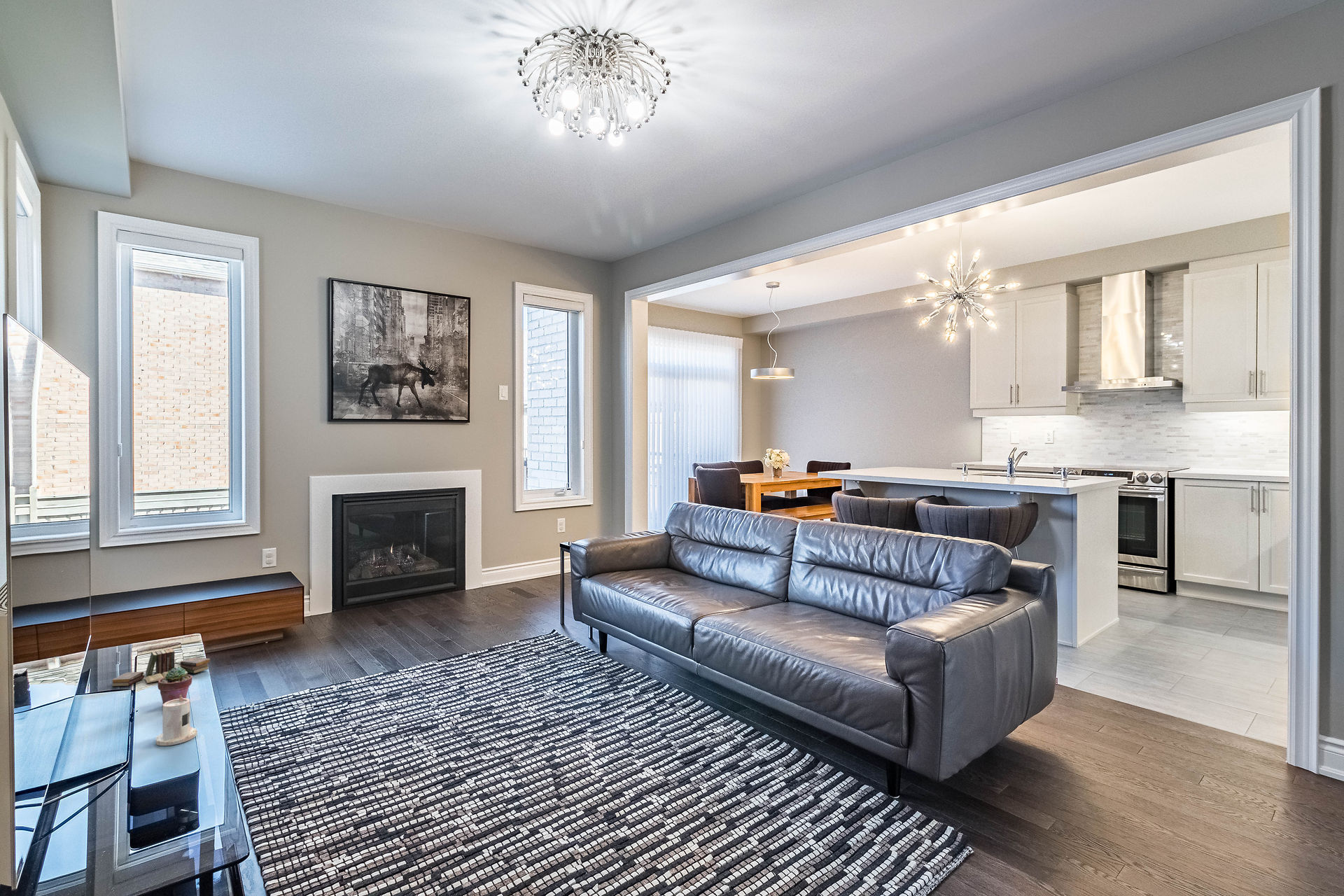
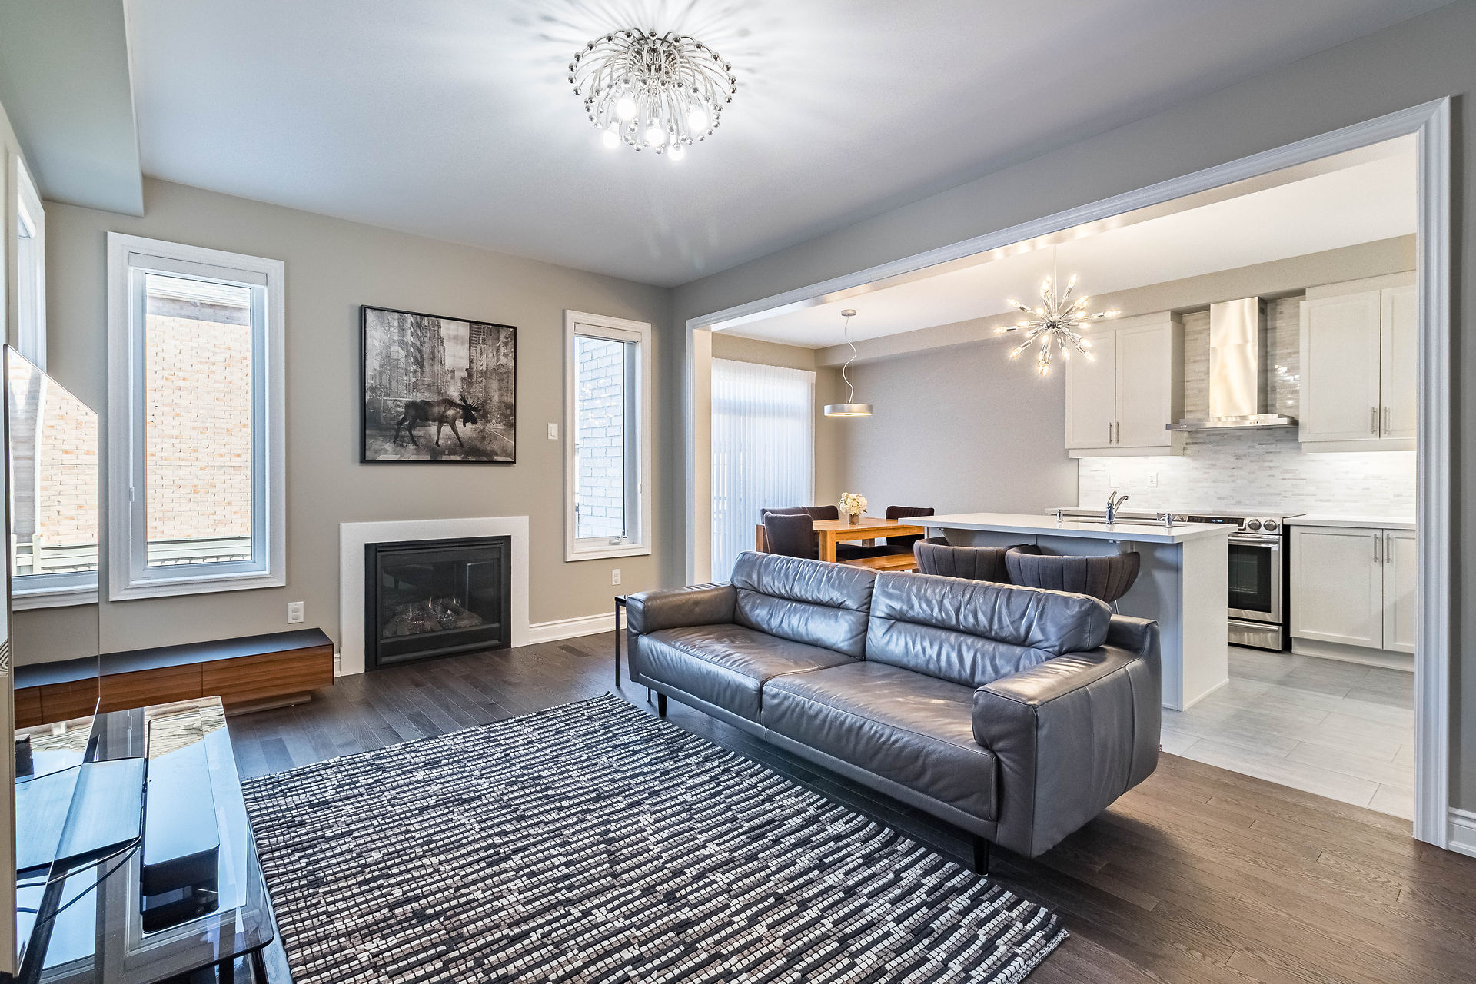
- book (162, 664)
- candle (176, 718)
- potted succulent (175, 685)
